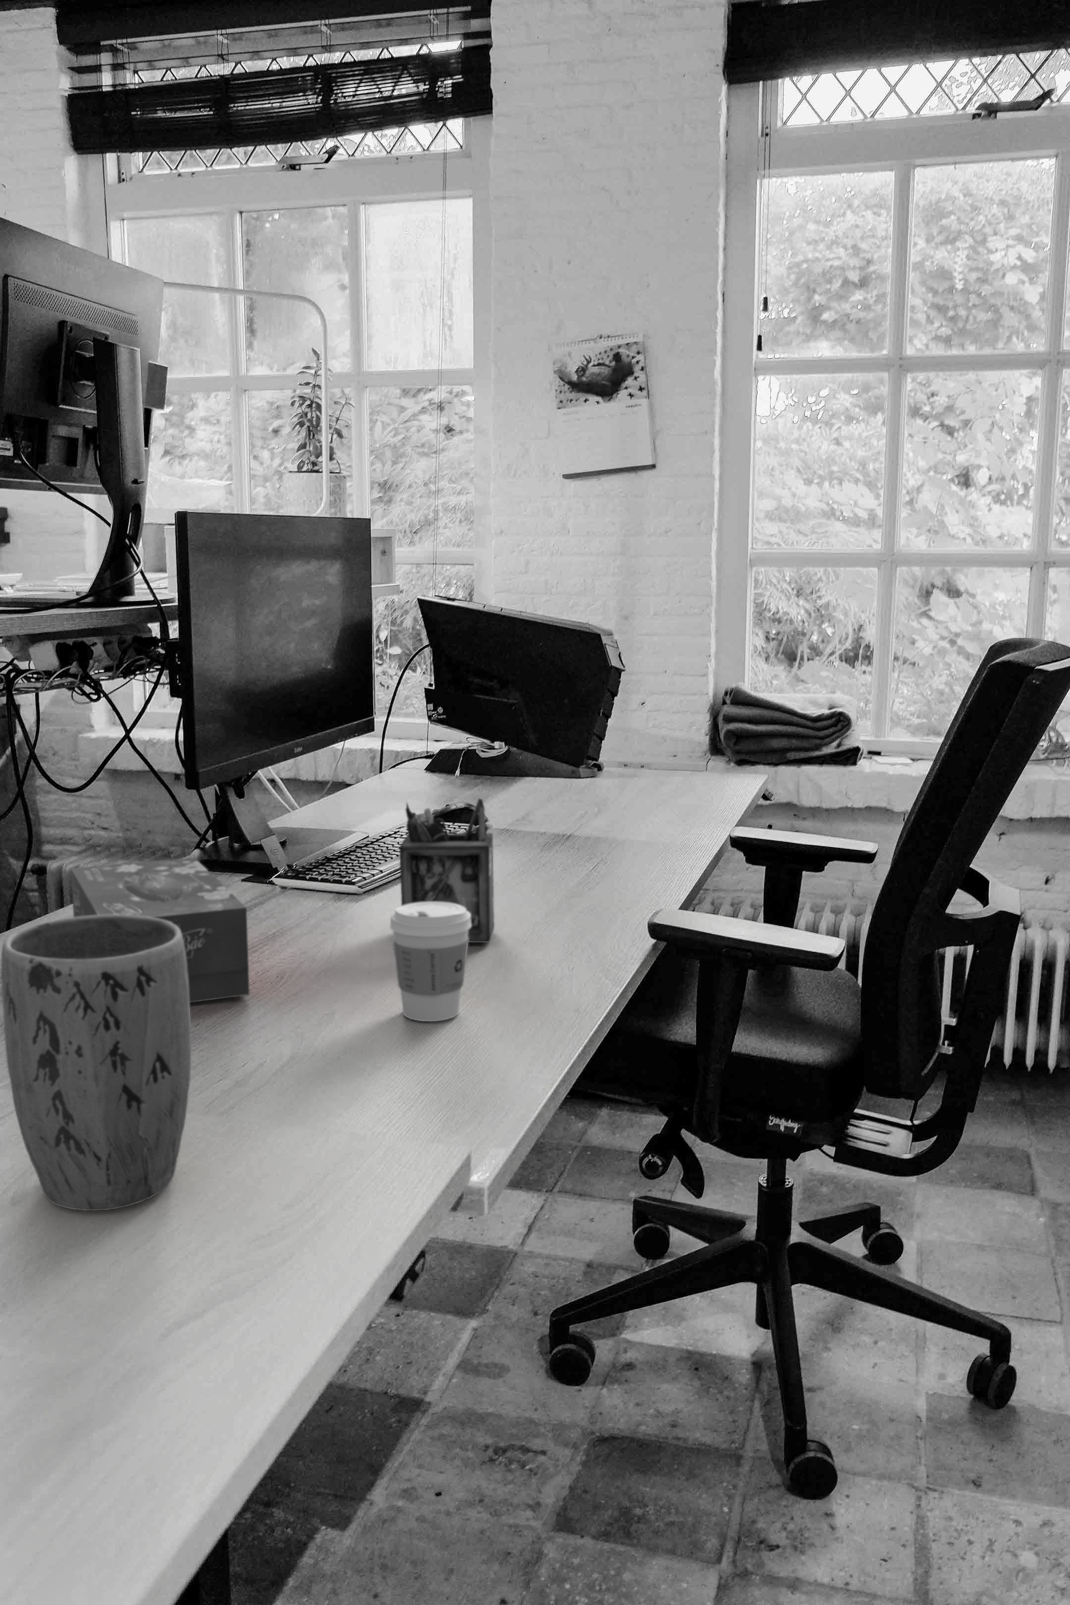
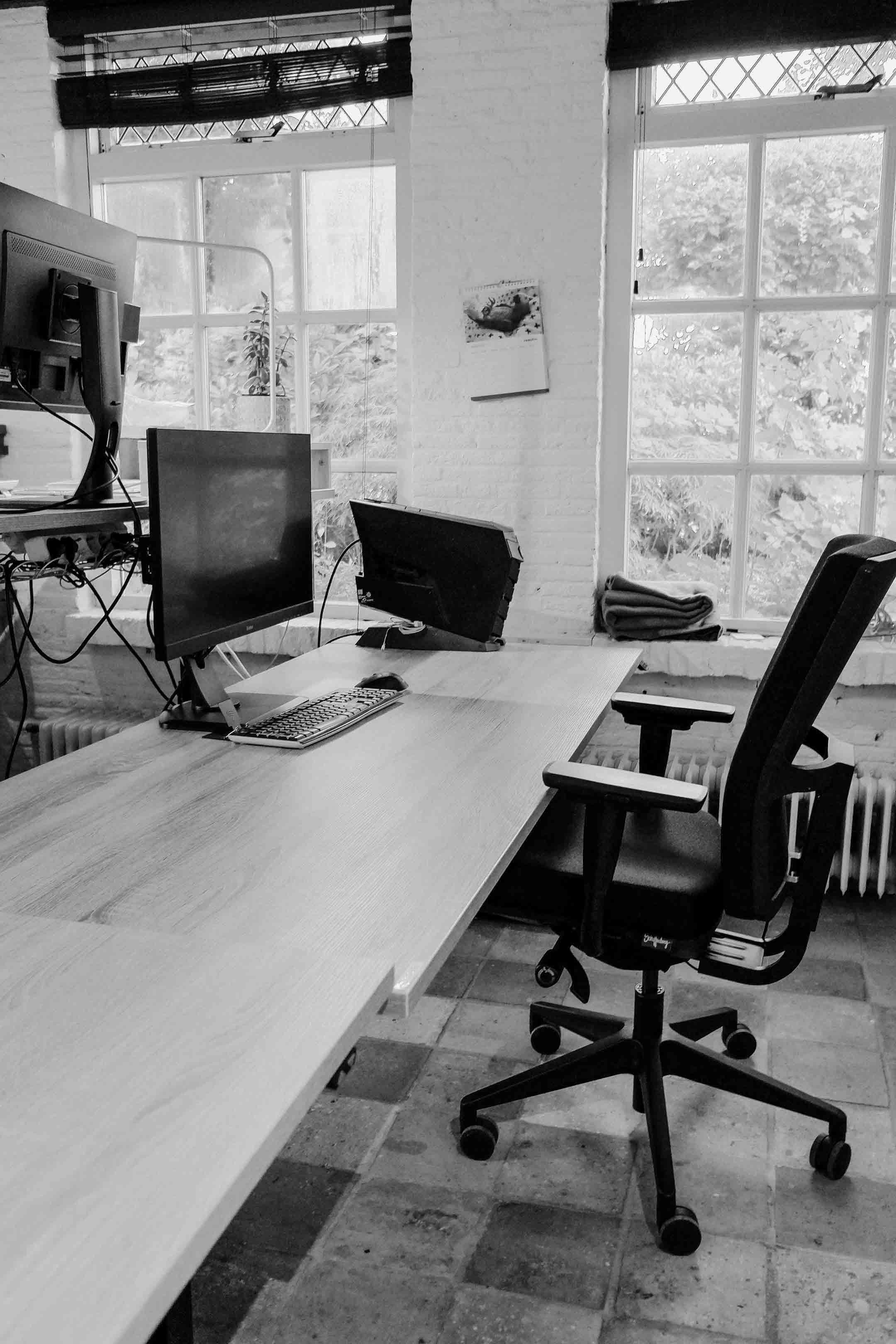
- tissue box (156, 918)
- coffee cup (431, 959)
- plant pot (102, 1062)
- desk organizer (448, 869)
